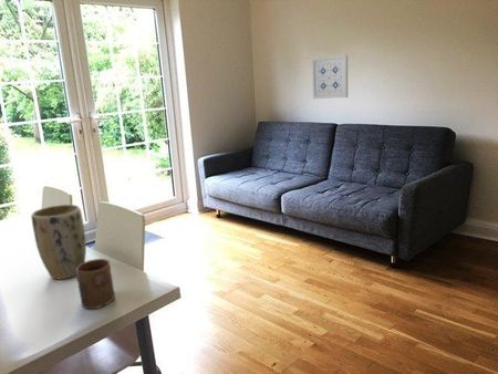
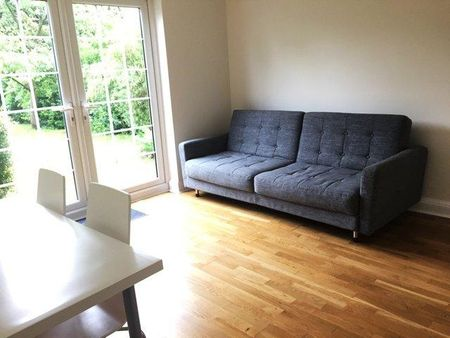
- plant pot (61, 241)
- cup (94, 283)
- wall art (329, 77)
